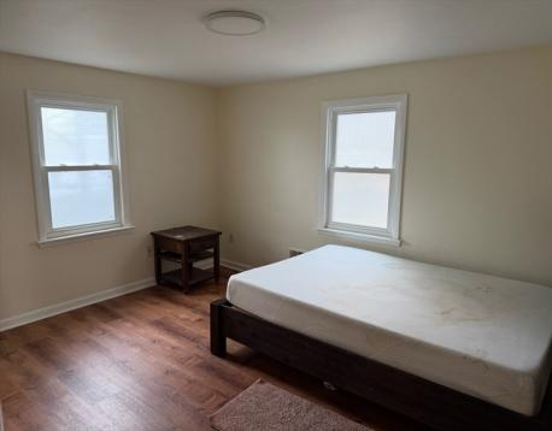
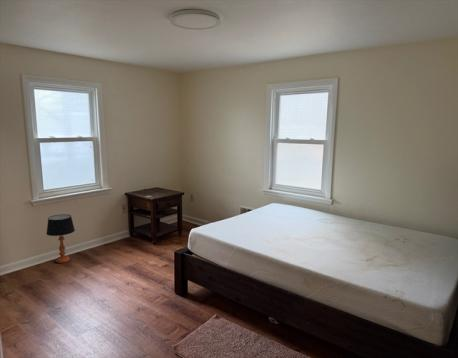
+ table lamp (61, 239)
